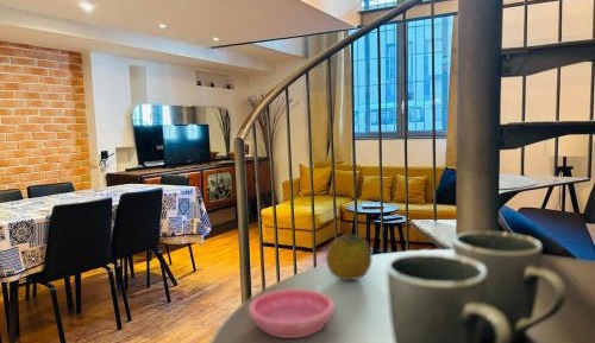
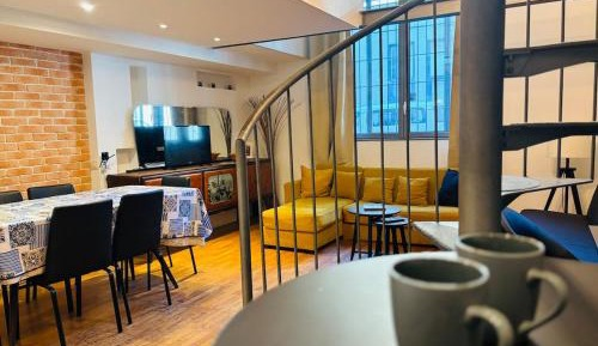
- fruit (349, 256)
- saucer (292, 313)
